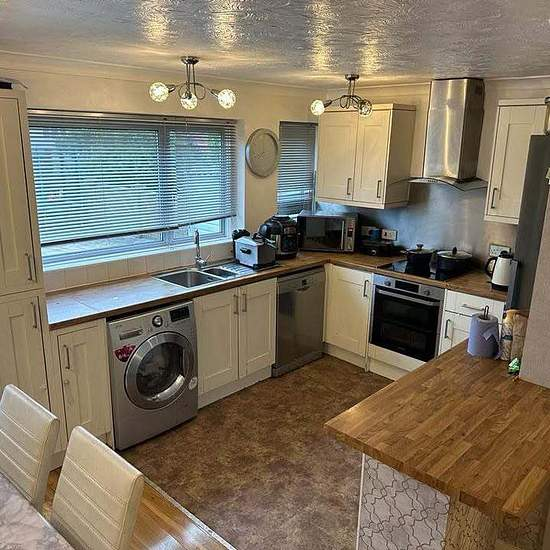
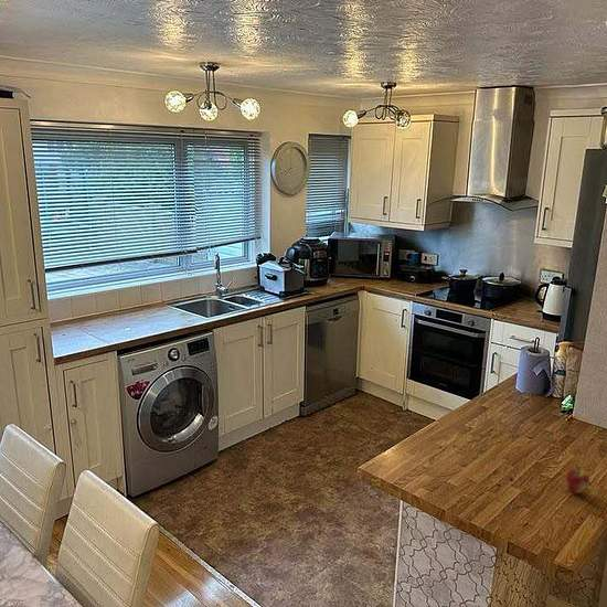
+ fruit (577, 477)
